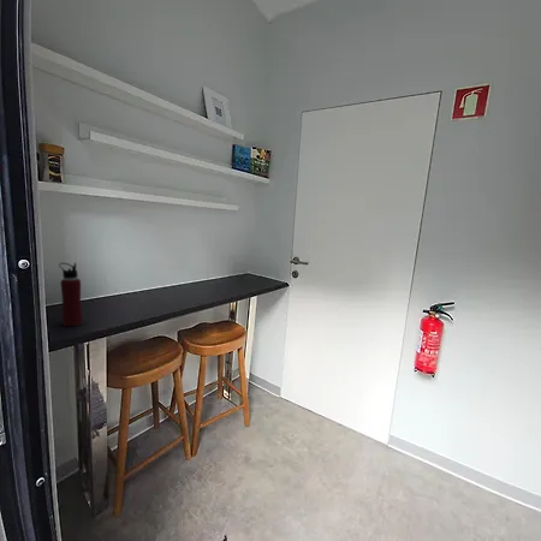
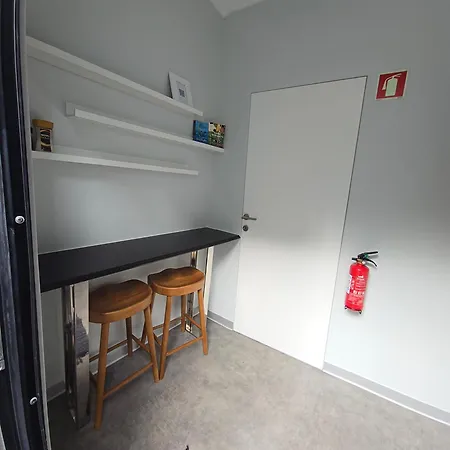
- water bottle (71, 293)
